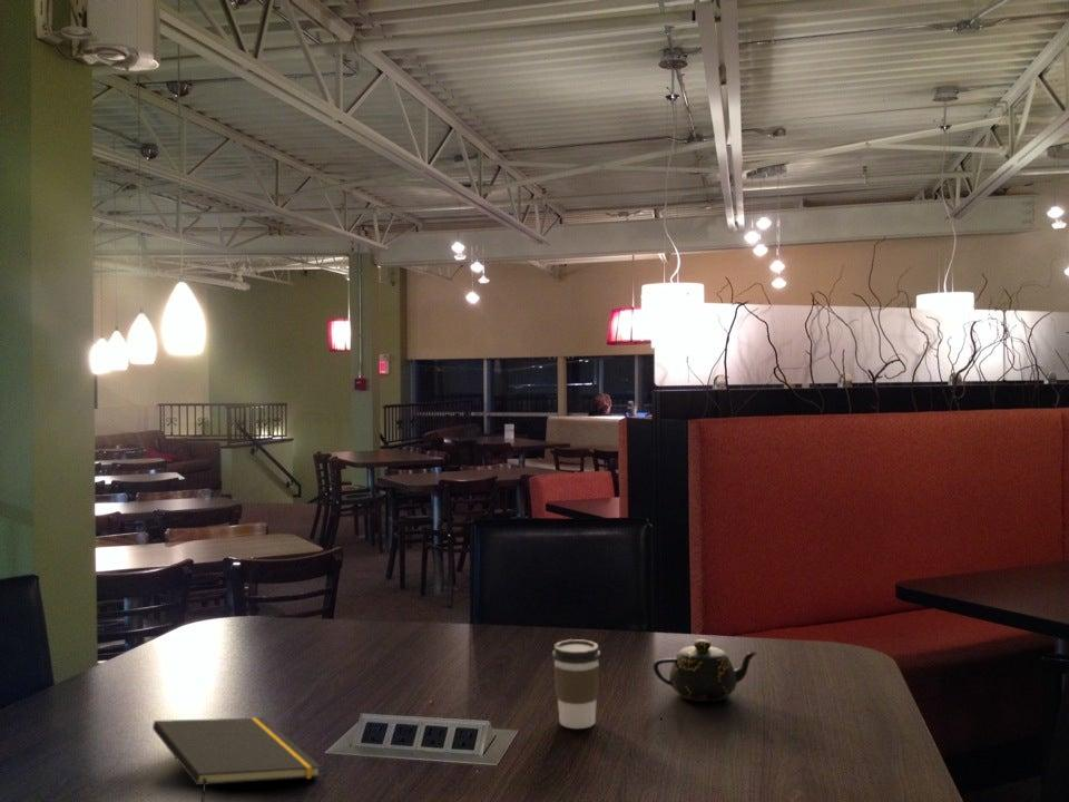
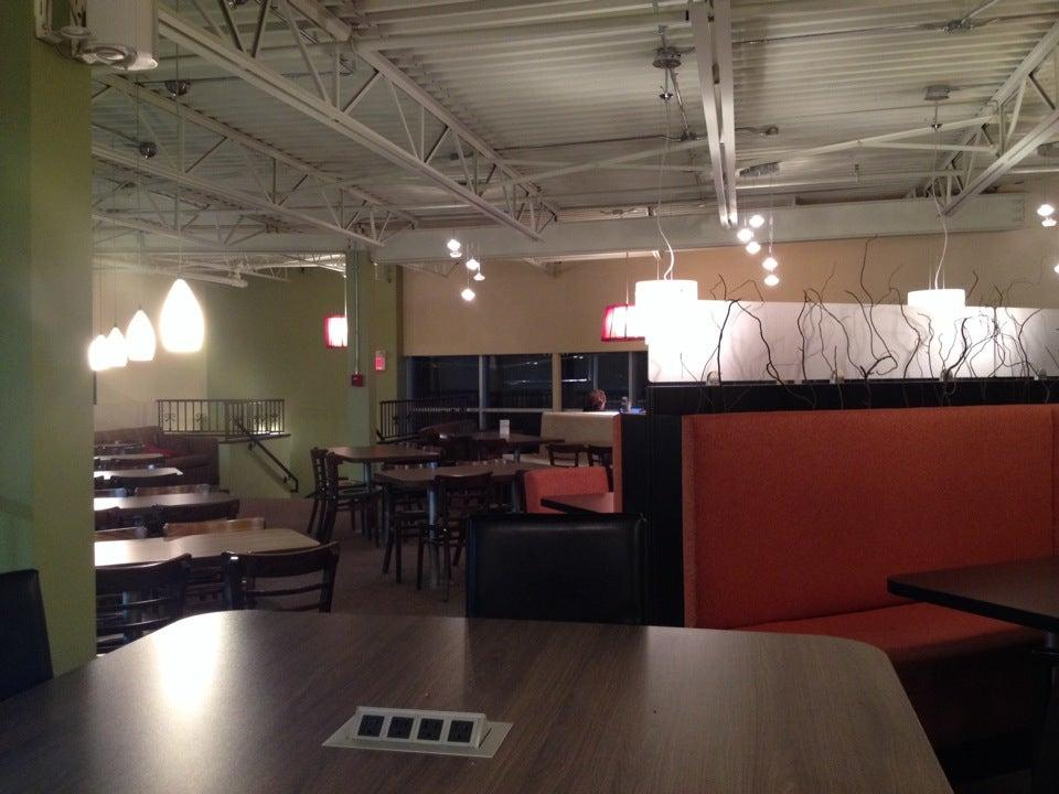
- notepad (234, 747)
- coffee cup (577, 683)
- teapot (706, 667)
